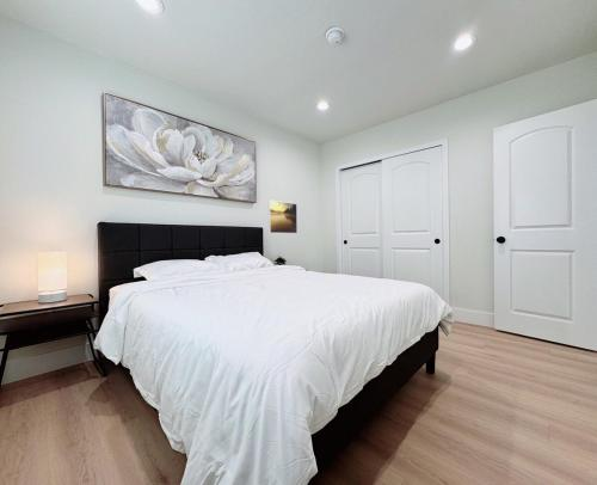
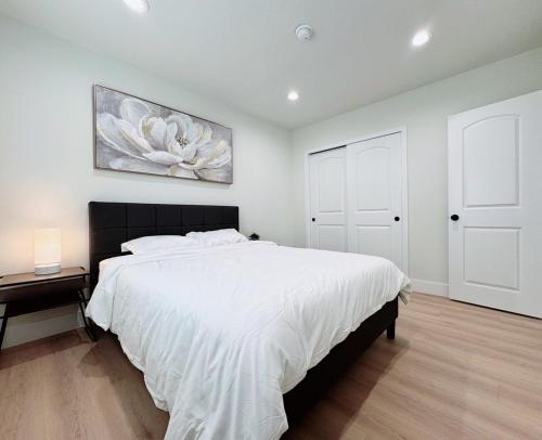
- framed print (283, 217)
